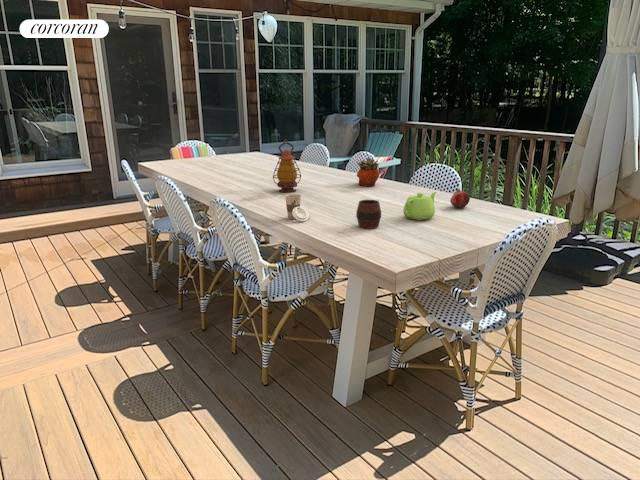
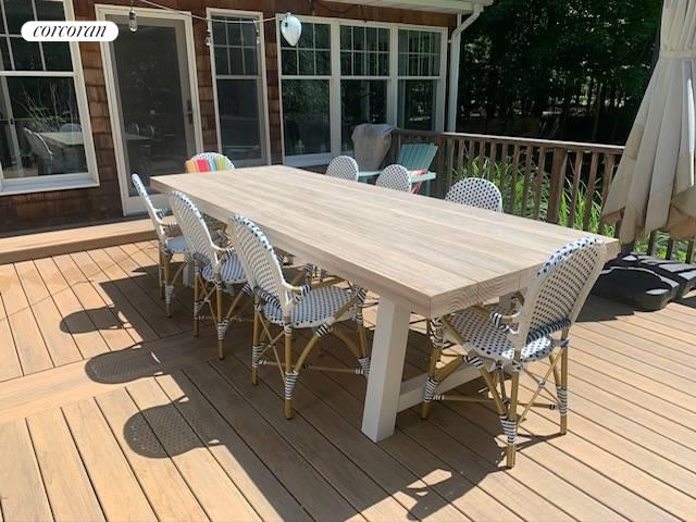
- cup (368, 214)
- fruit (460, 197)
- lantern (286, 165)
- teapot (421, 205)
- cup (296, 207)
- succulent planter (366, 171)
